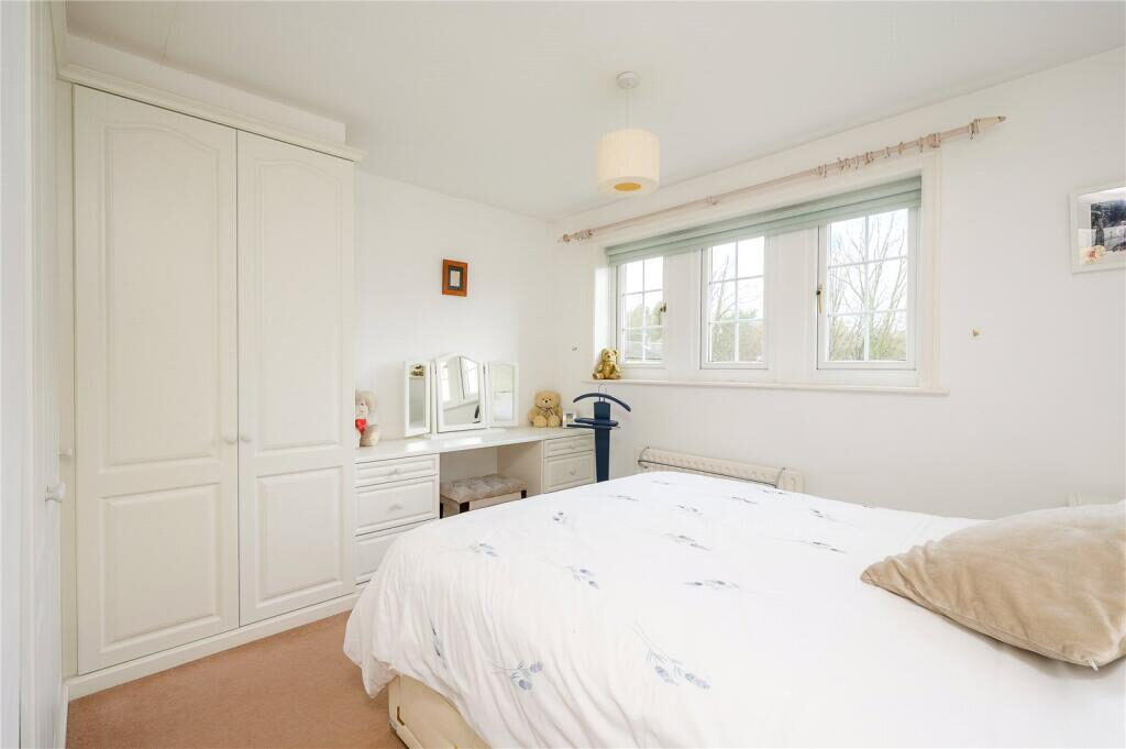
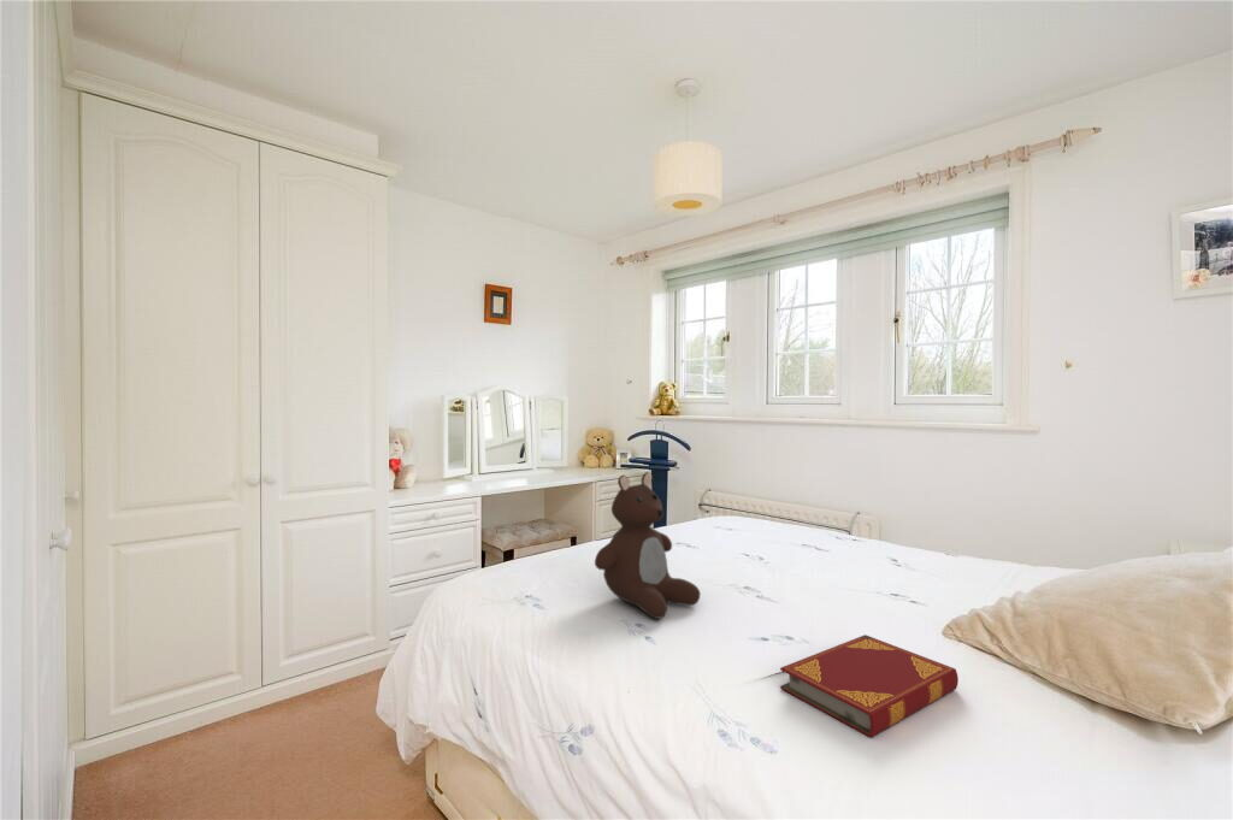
+ teddy bear (649, 538)
+ hardback book (868, 678)
